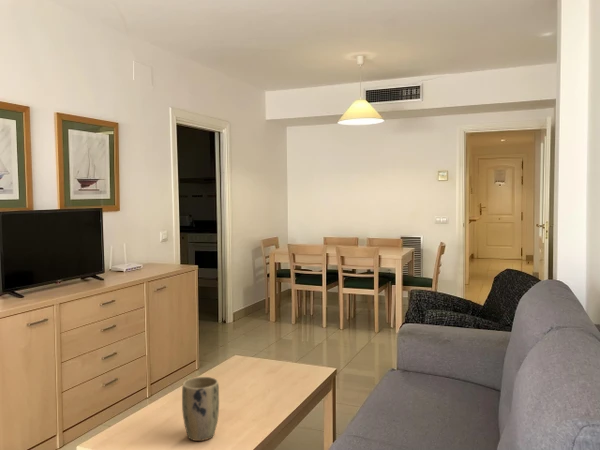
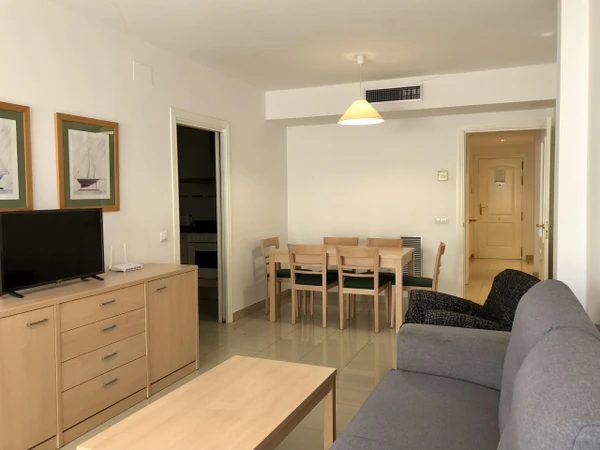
- plant pot (200, 408)
